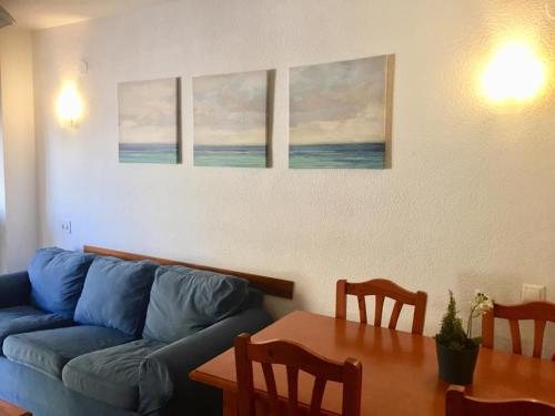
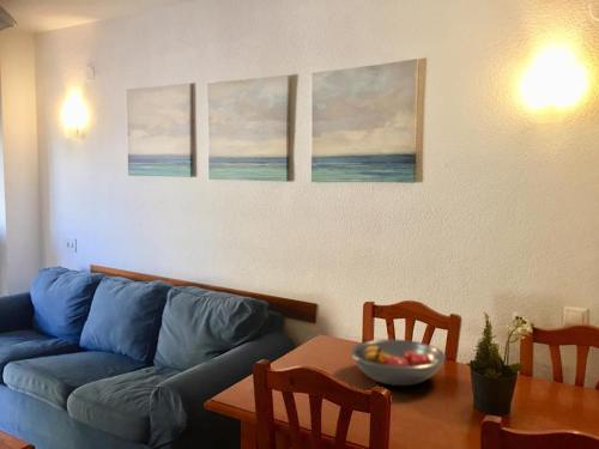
+ fruit bowl (397, 362)
